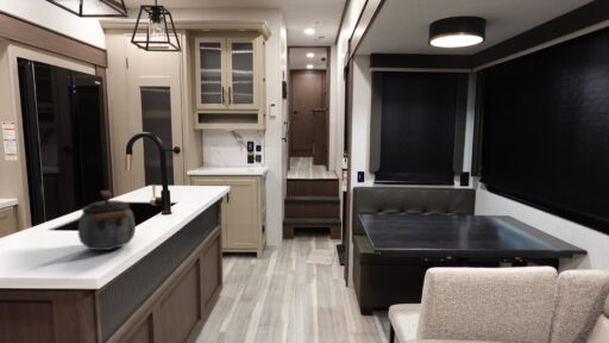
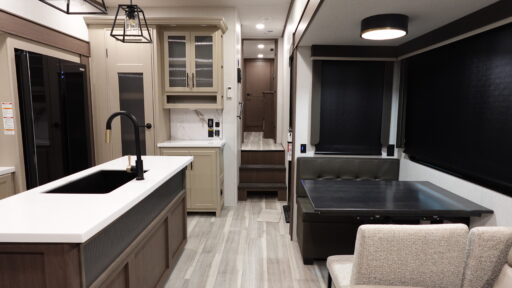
- kettle (107, 219)
